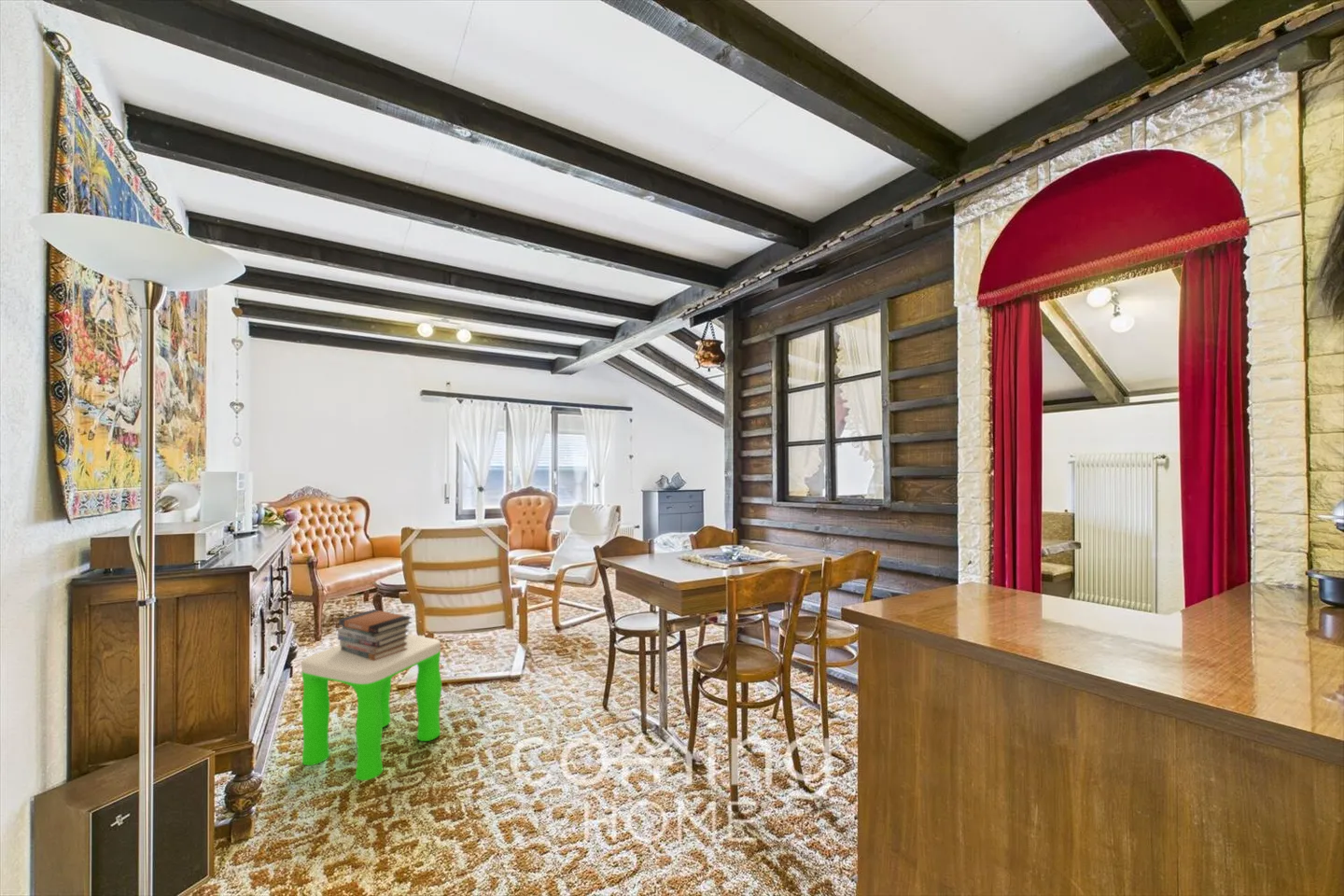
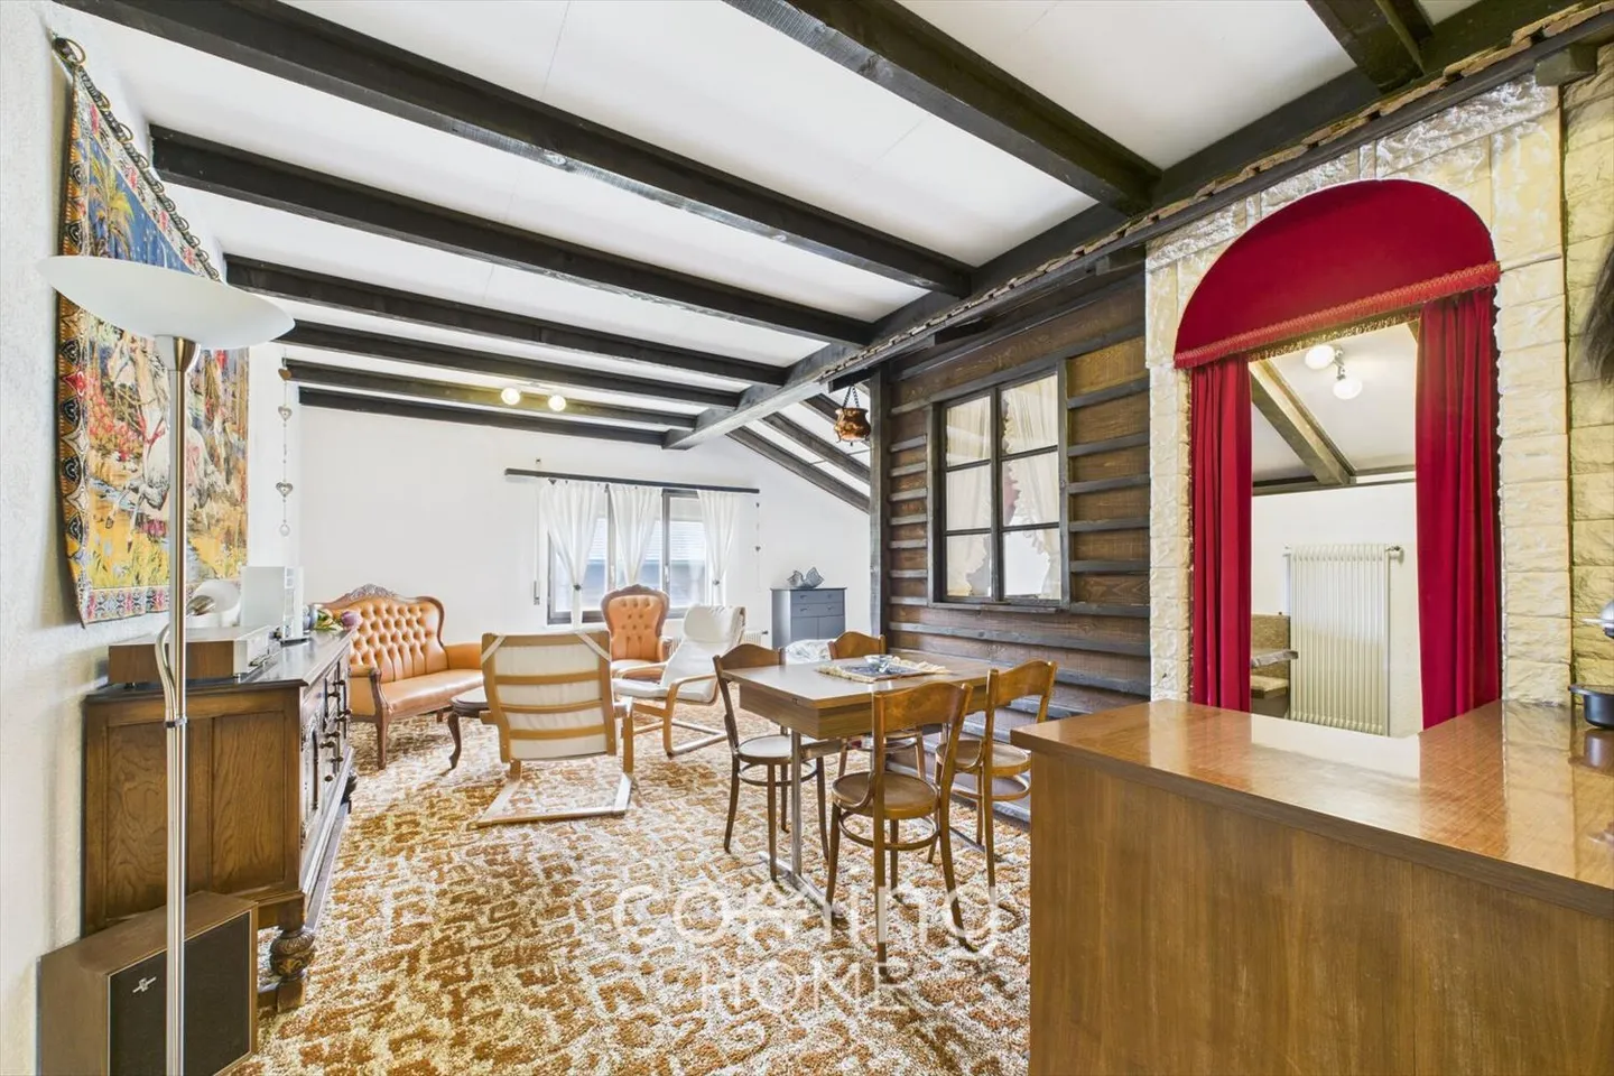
- book stack (374, 633)
- stool (374, 697)
